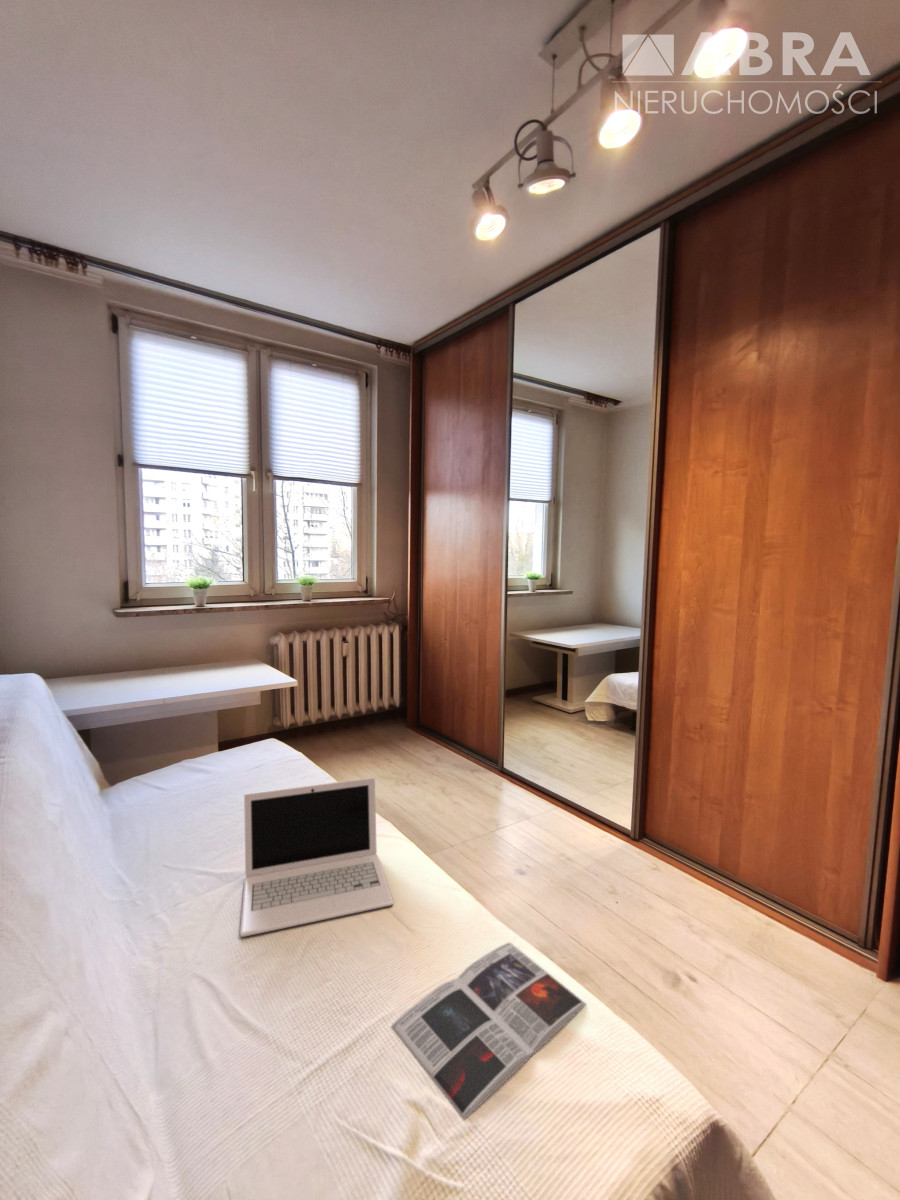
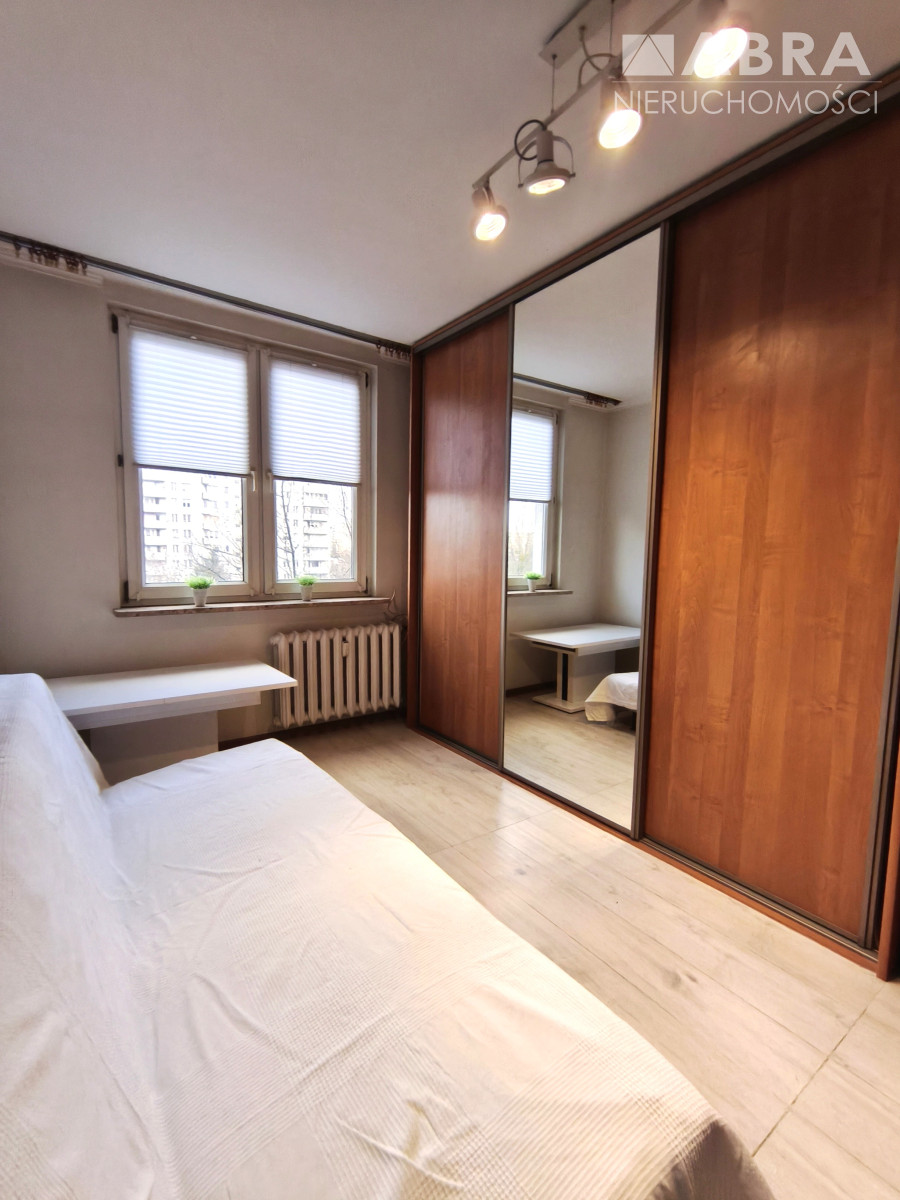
- laptop (316, 847)
- magazine (491, 1011)
